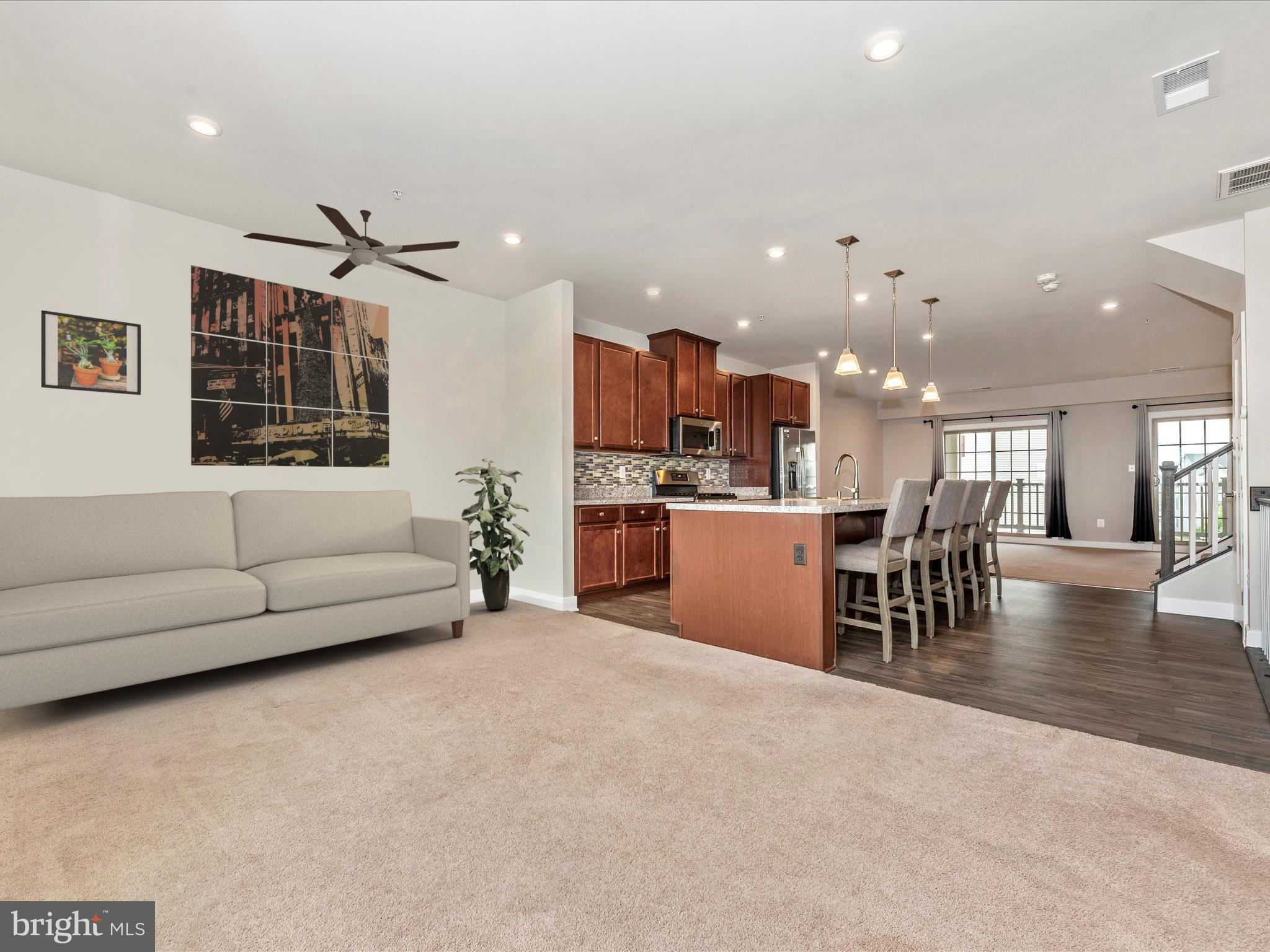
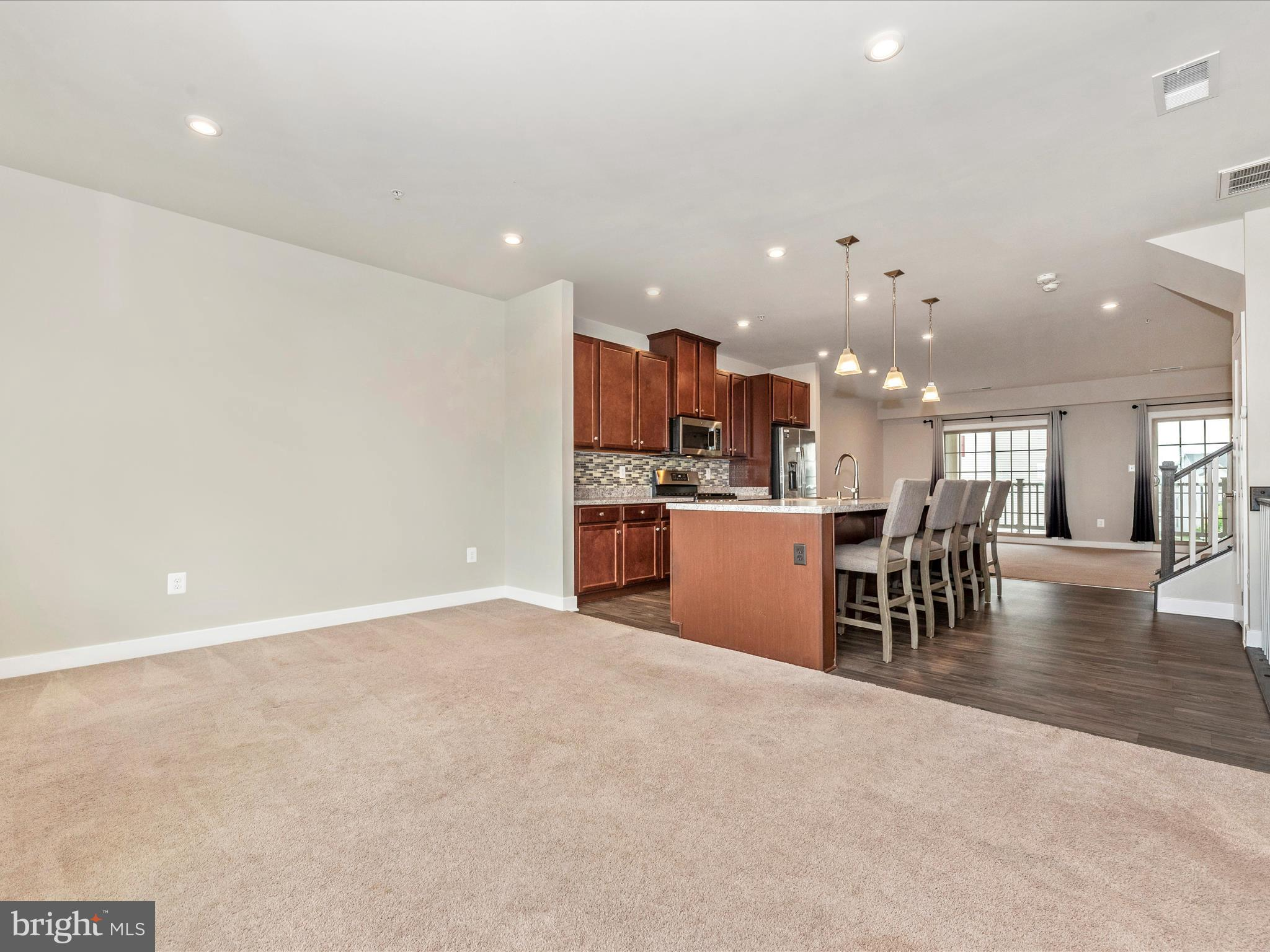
- wall art (301, 377)
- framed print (93, 355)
- ceiling fan (356, 237)
- sofa (242, 576)
- indoor plant (490, 533)
